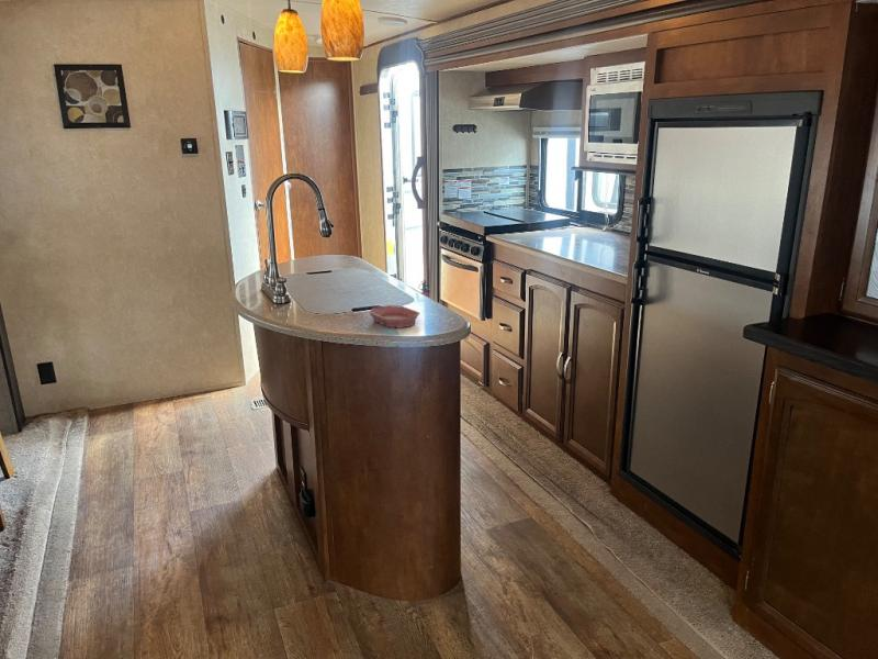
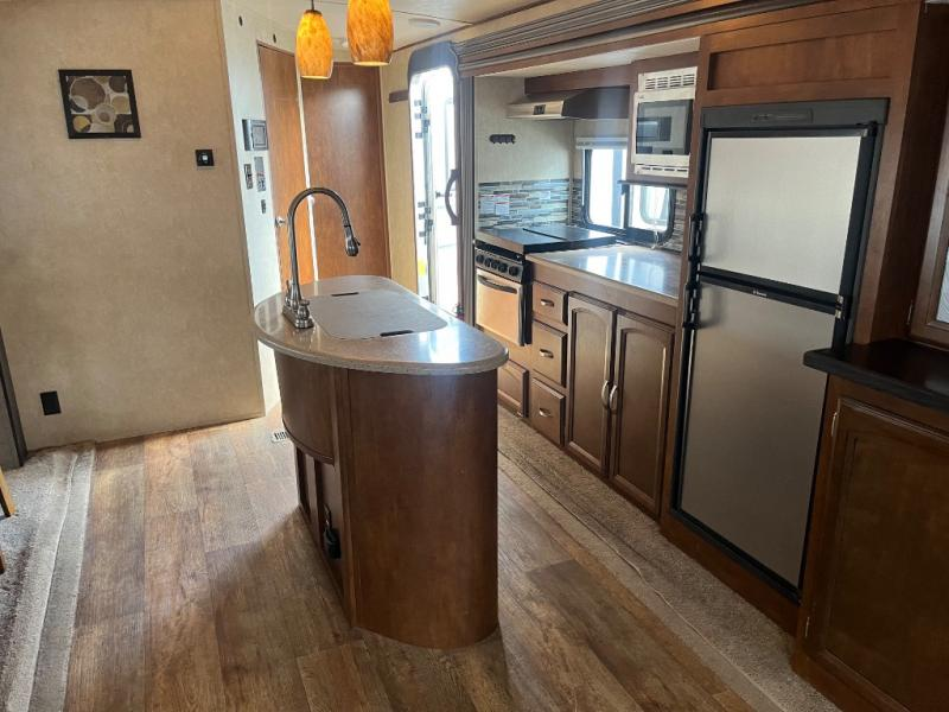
- bowl (394, 316)
